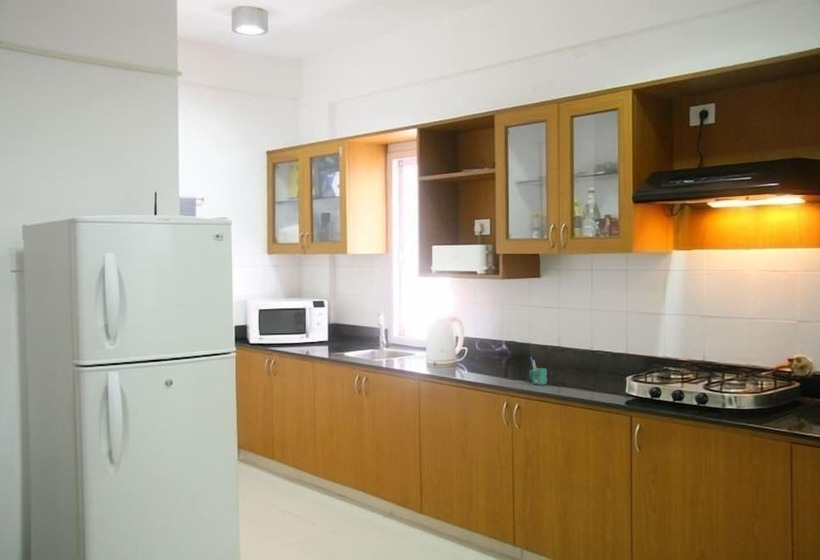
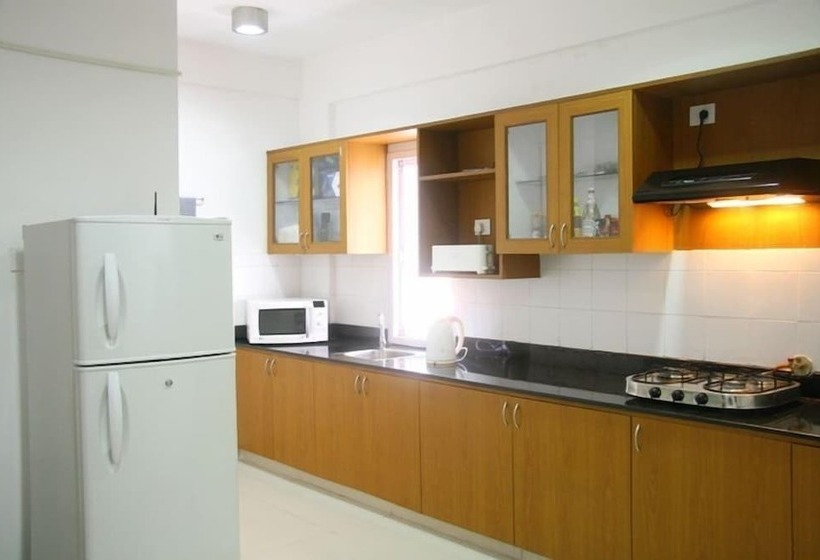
- mug (537, 370)
